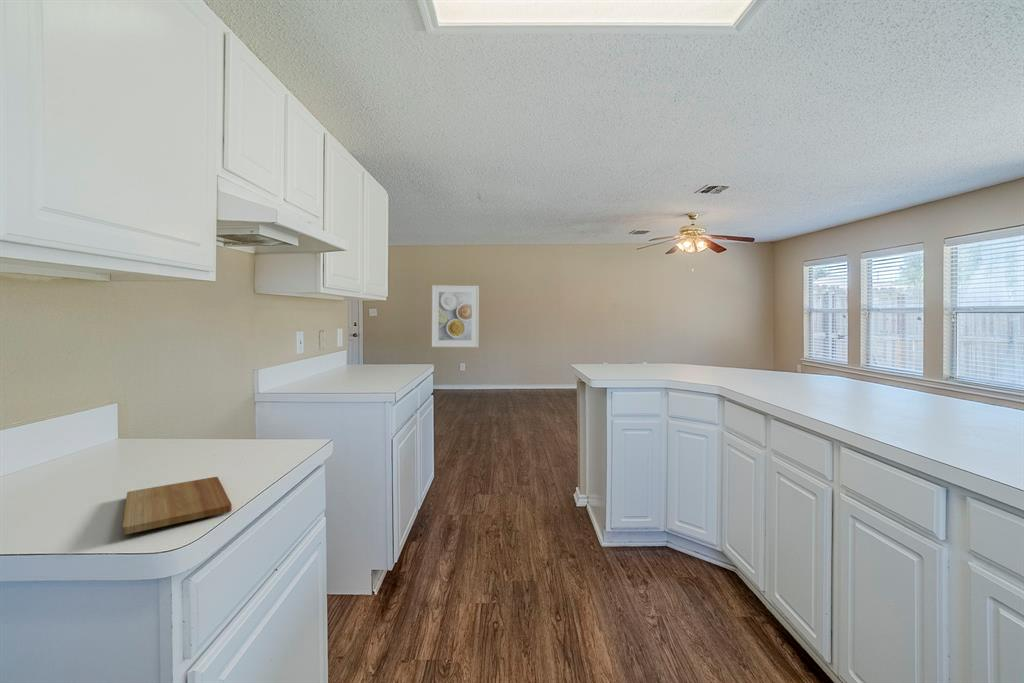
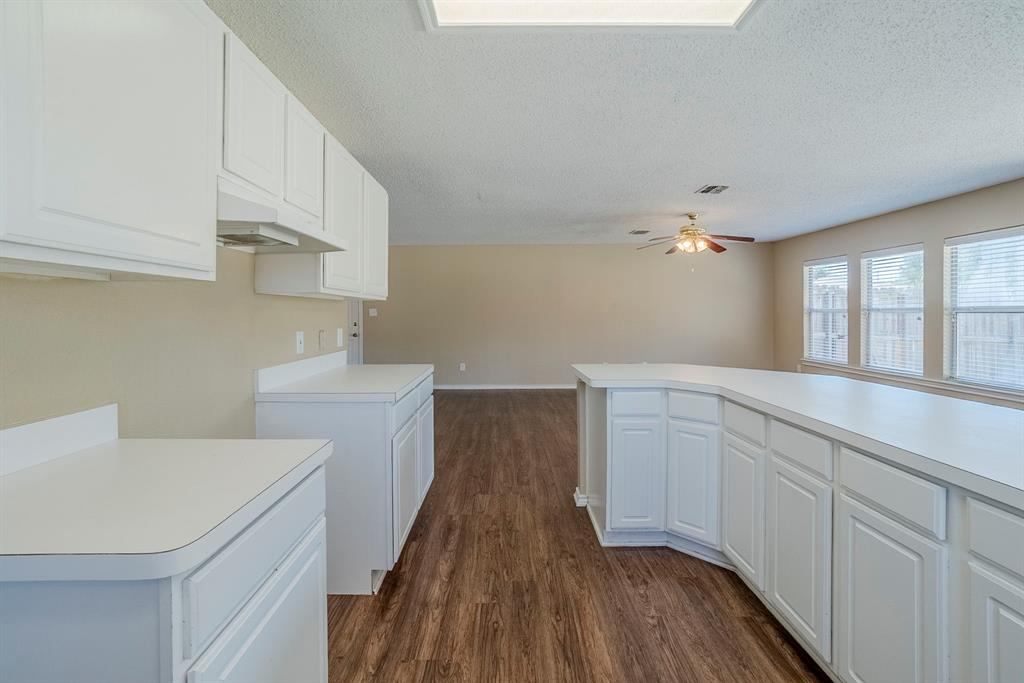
- cutting board (177, 501)
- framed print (455, 316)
